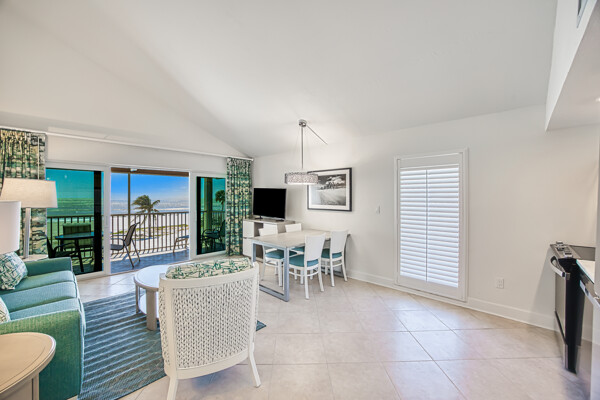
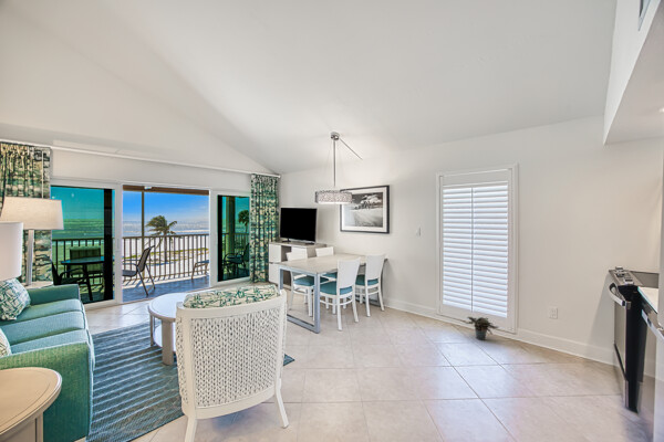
+ potted plant (480, 328)
